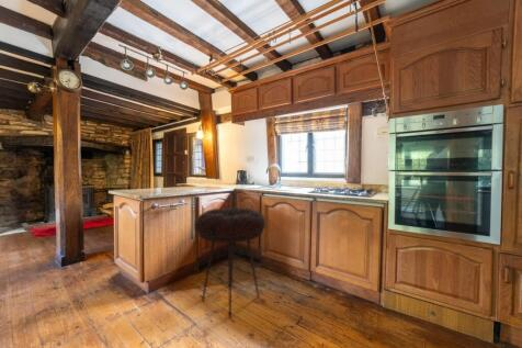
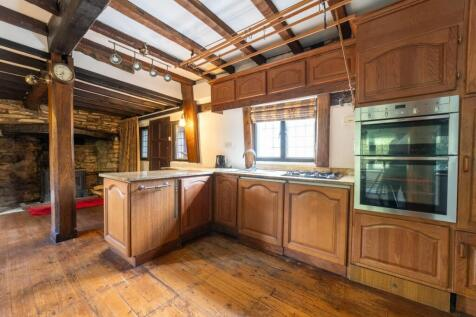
- stool (230, 255)
